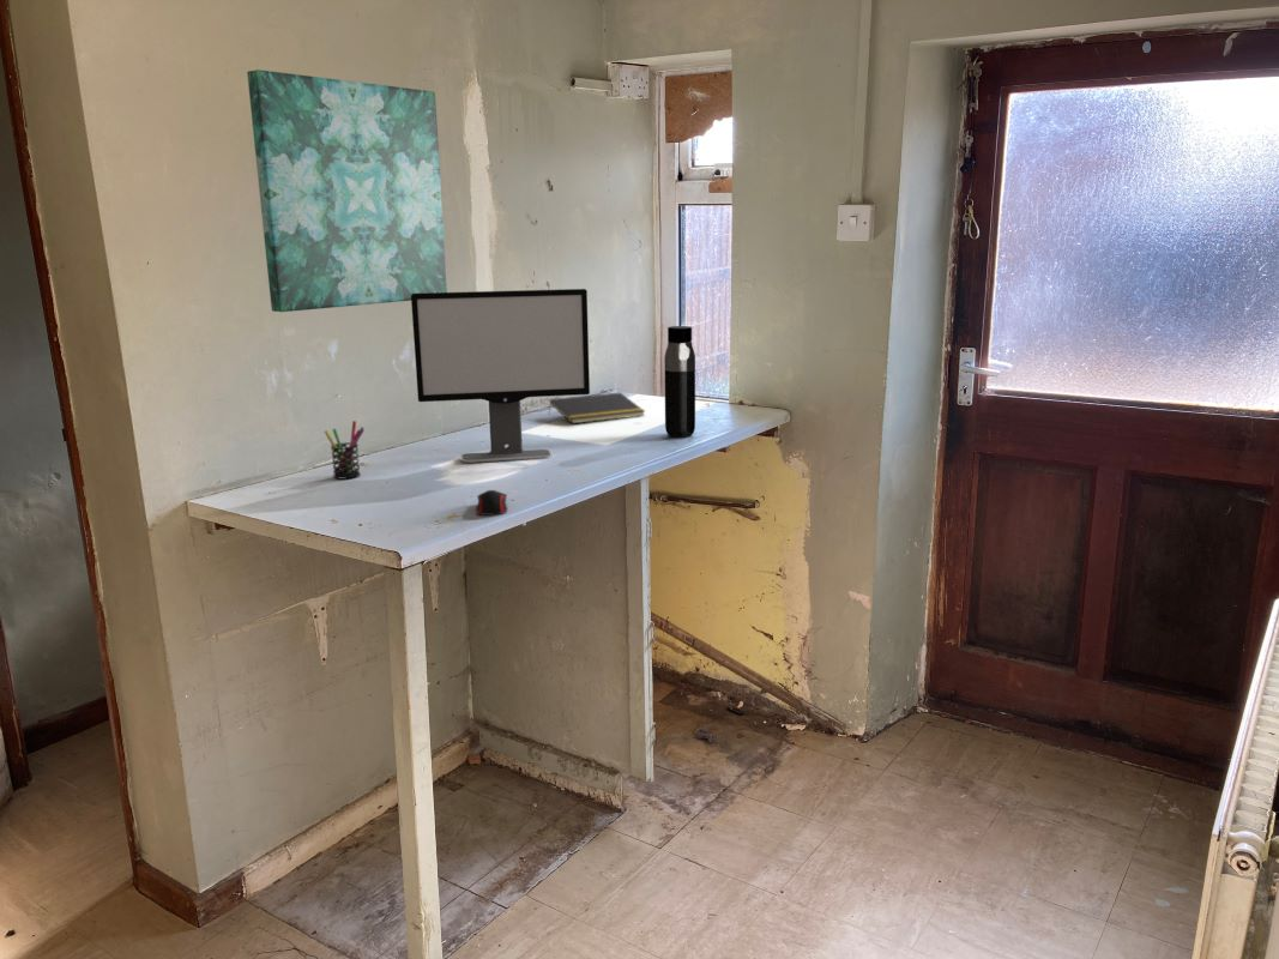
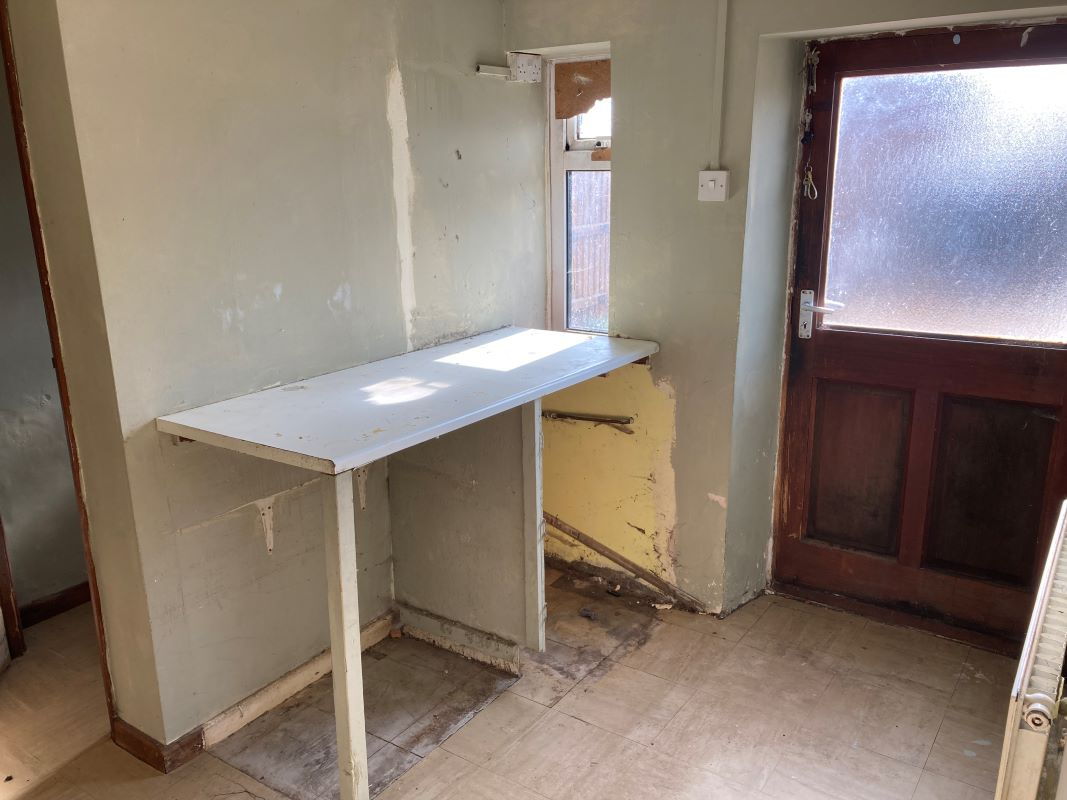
- computer monitor (503, 375)
- computer mouse (491, 497)
- notepad (597, 406)
- wall art (356, 195)
- water bottle (680, 381)
- pen holder (344, 448)
